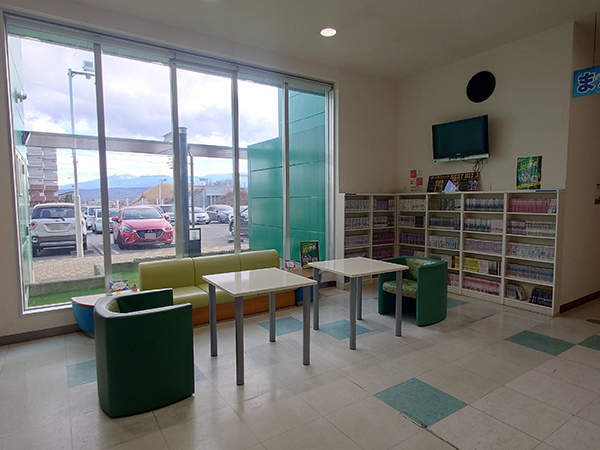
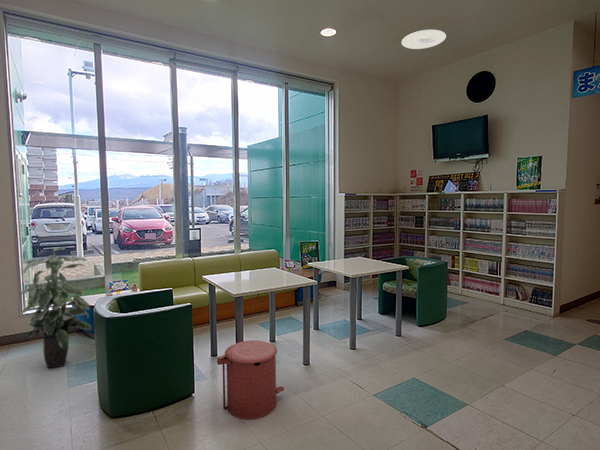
+ trash can (252, 376)
+ ceiling light (423, 37)
+ indoor plant (58, 307)
